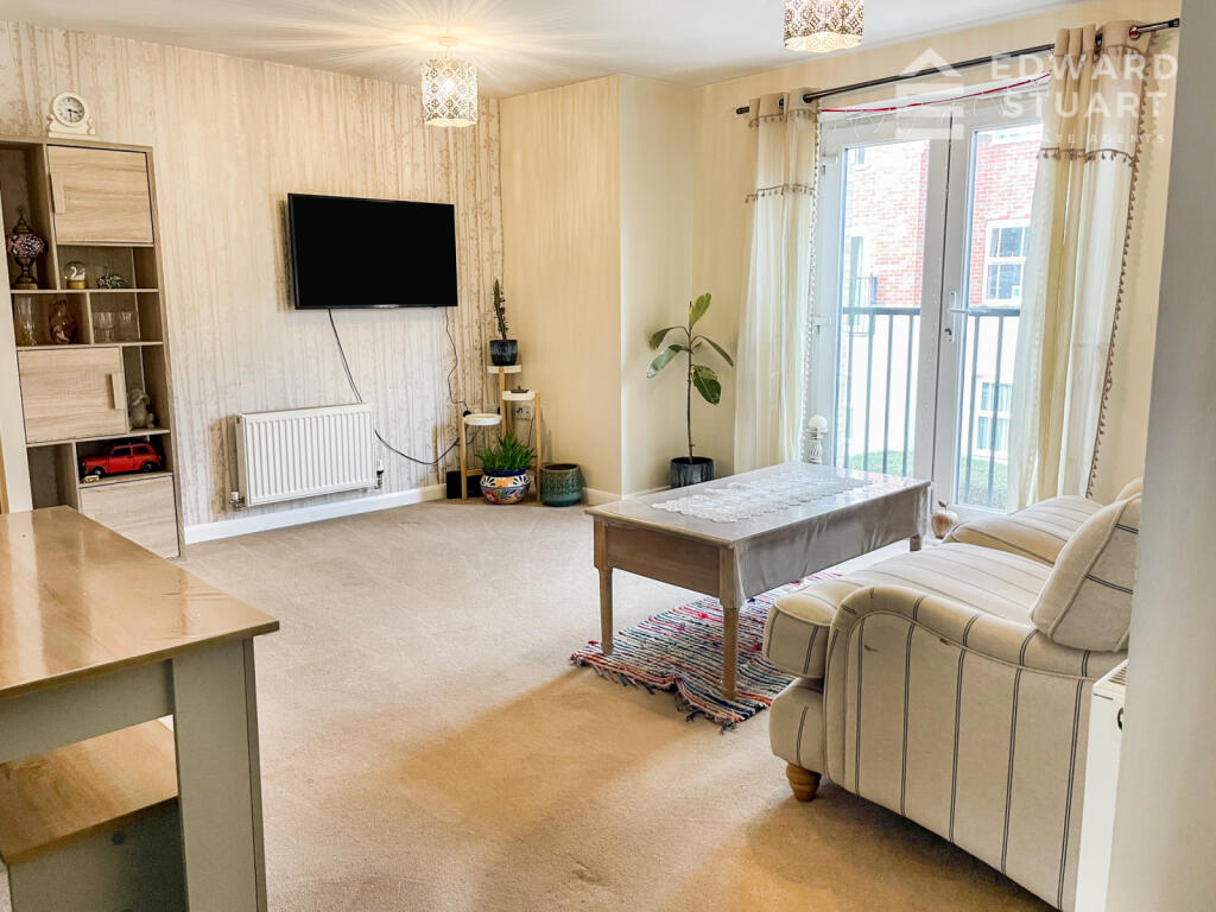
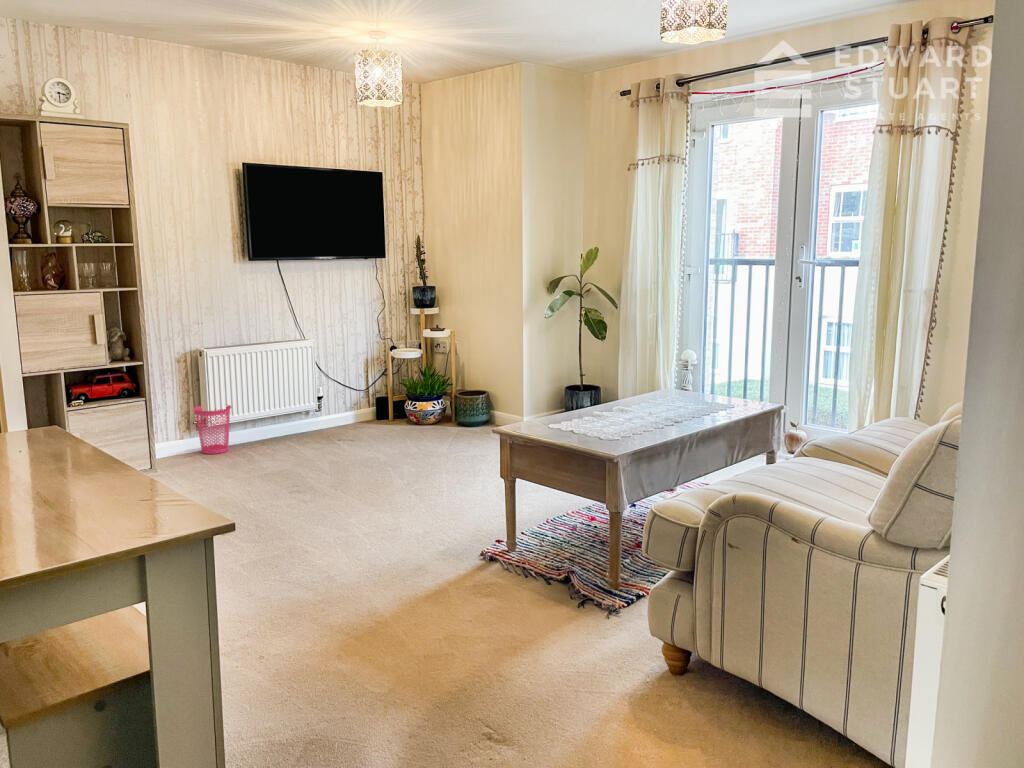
+ waste basket (213, 429)
